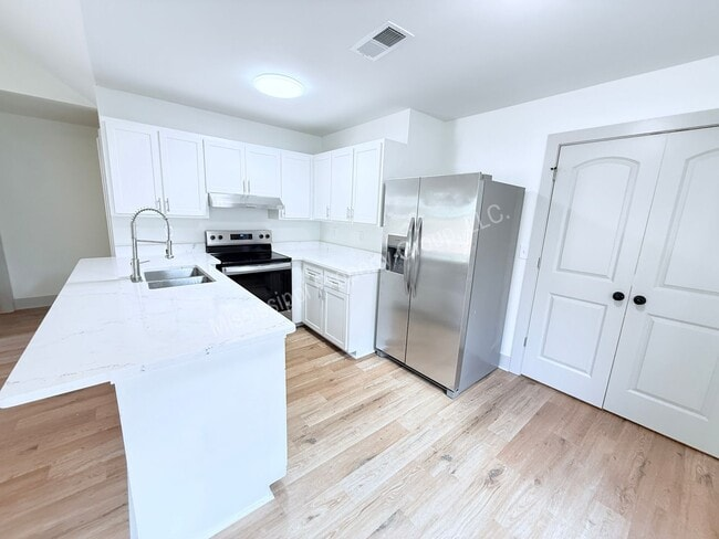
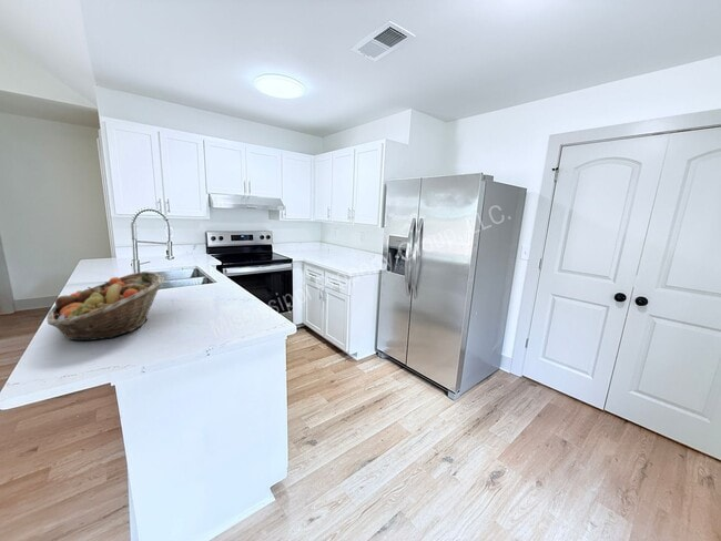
+ fruit basket (111, 302)
